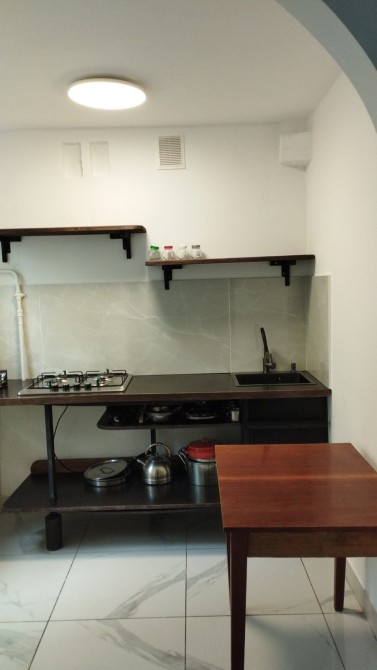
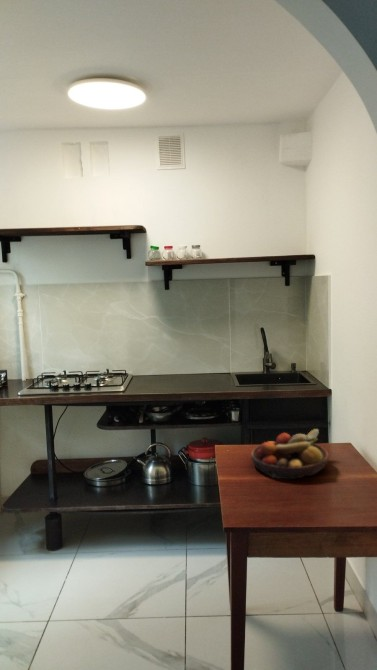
+ fruit bowl (289, 449)
